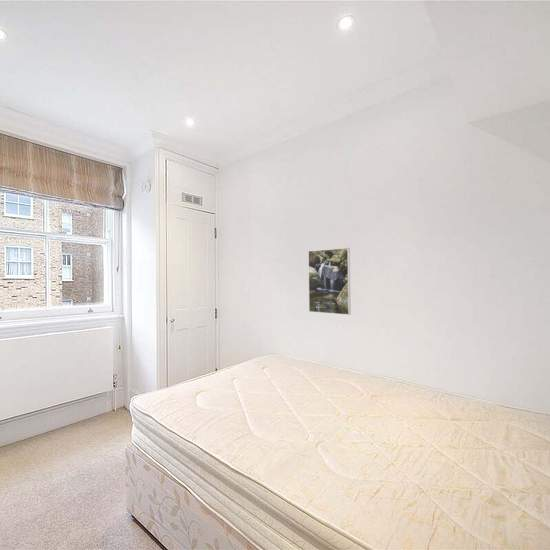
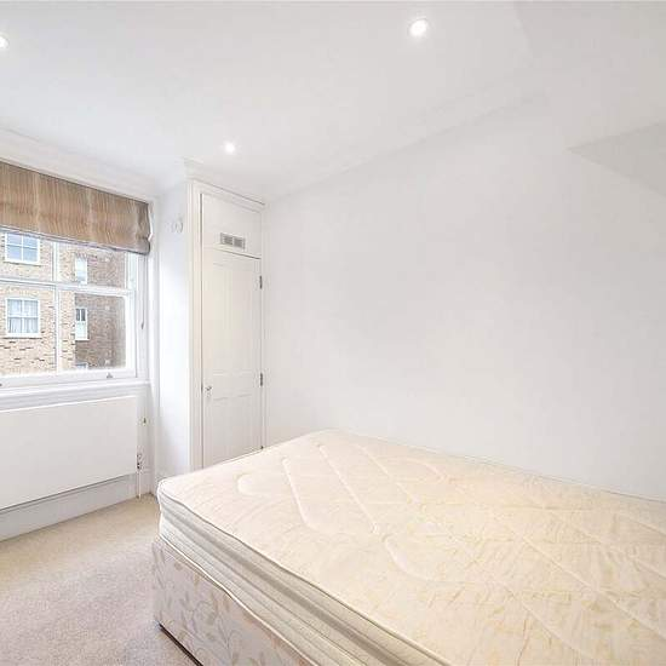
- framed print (328, 281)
